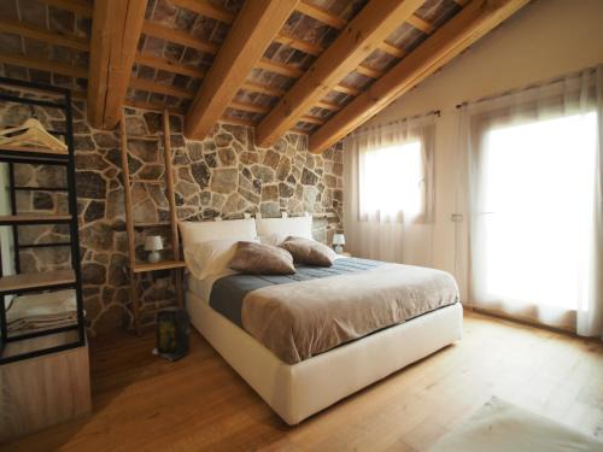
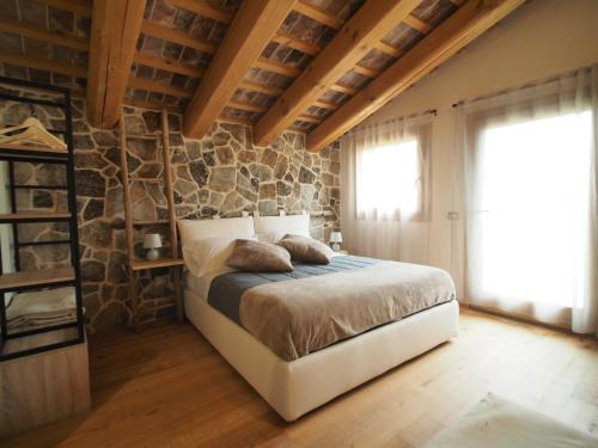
- backpack (170, 325)
